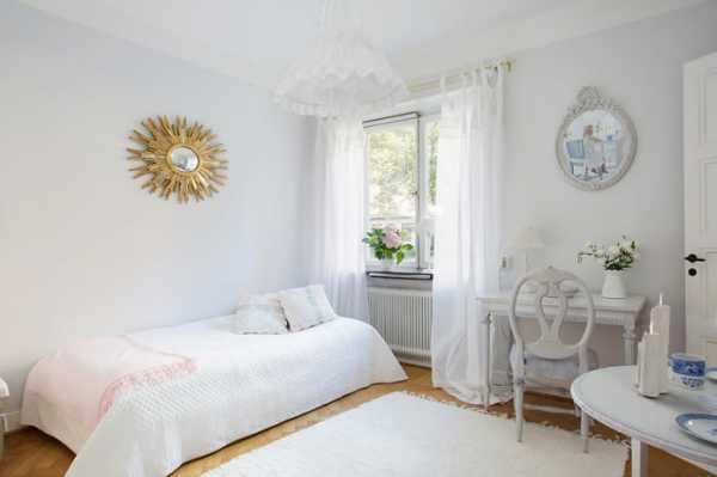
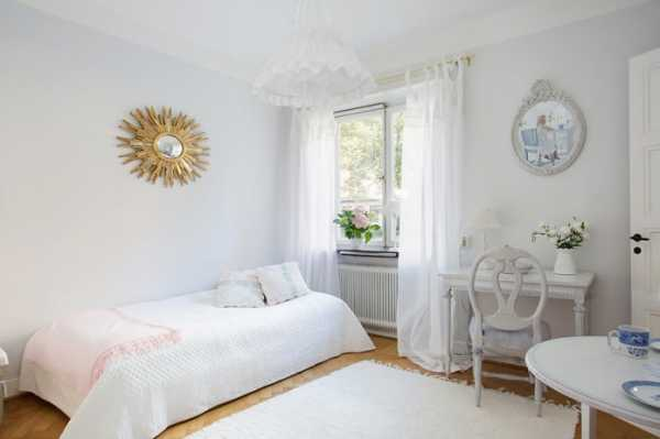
- candle (652, 338)
